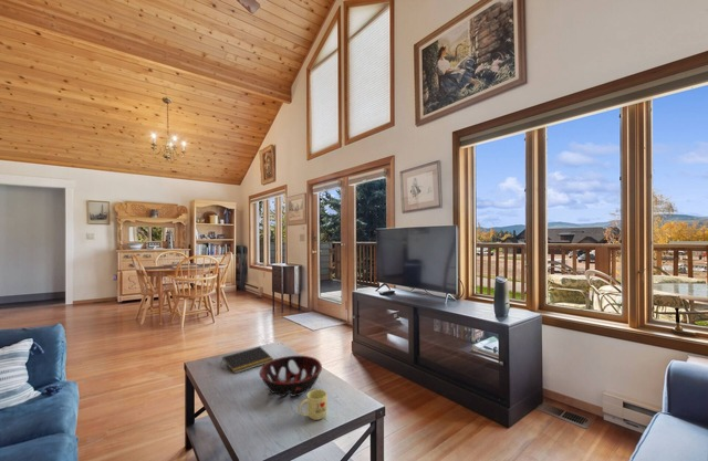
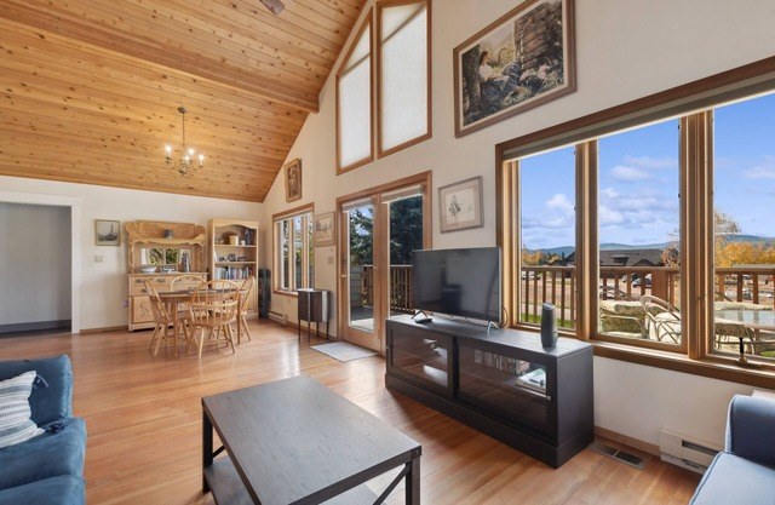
- decorative bowl (291, 377)
- notepad (248, 358)
- mug (313, 406)
